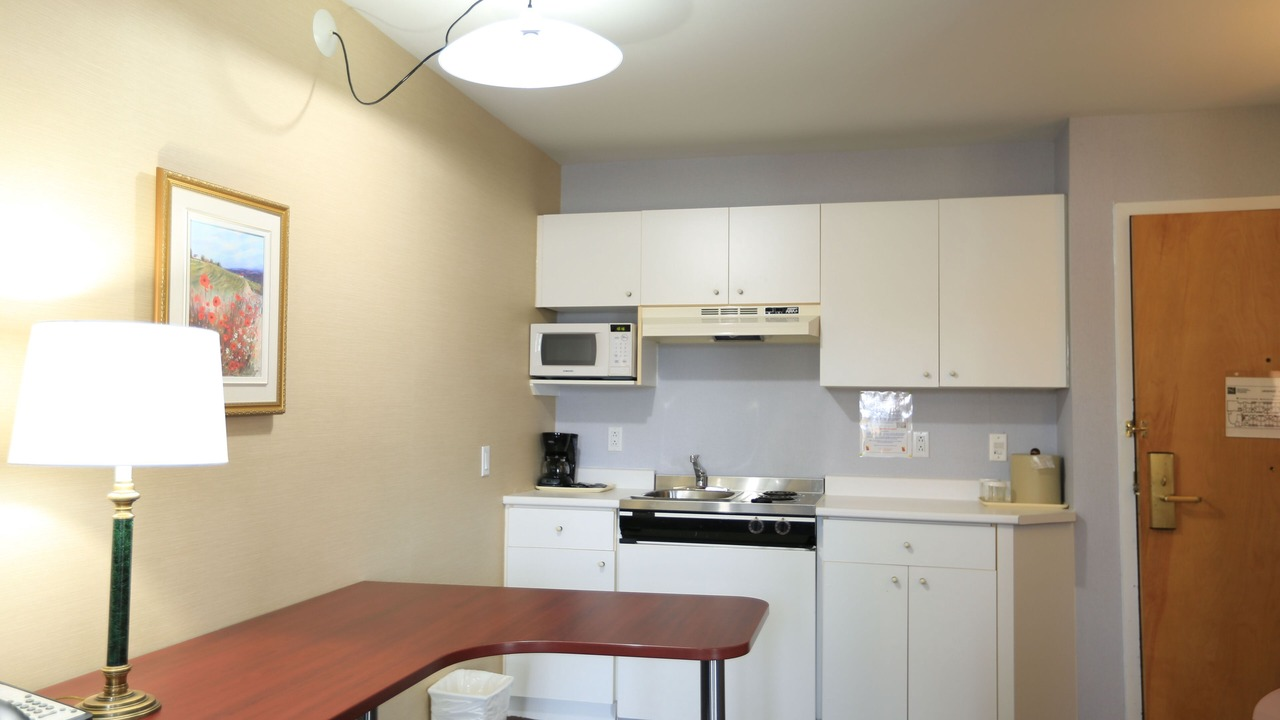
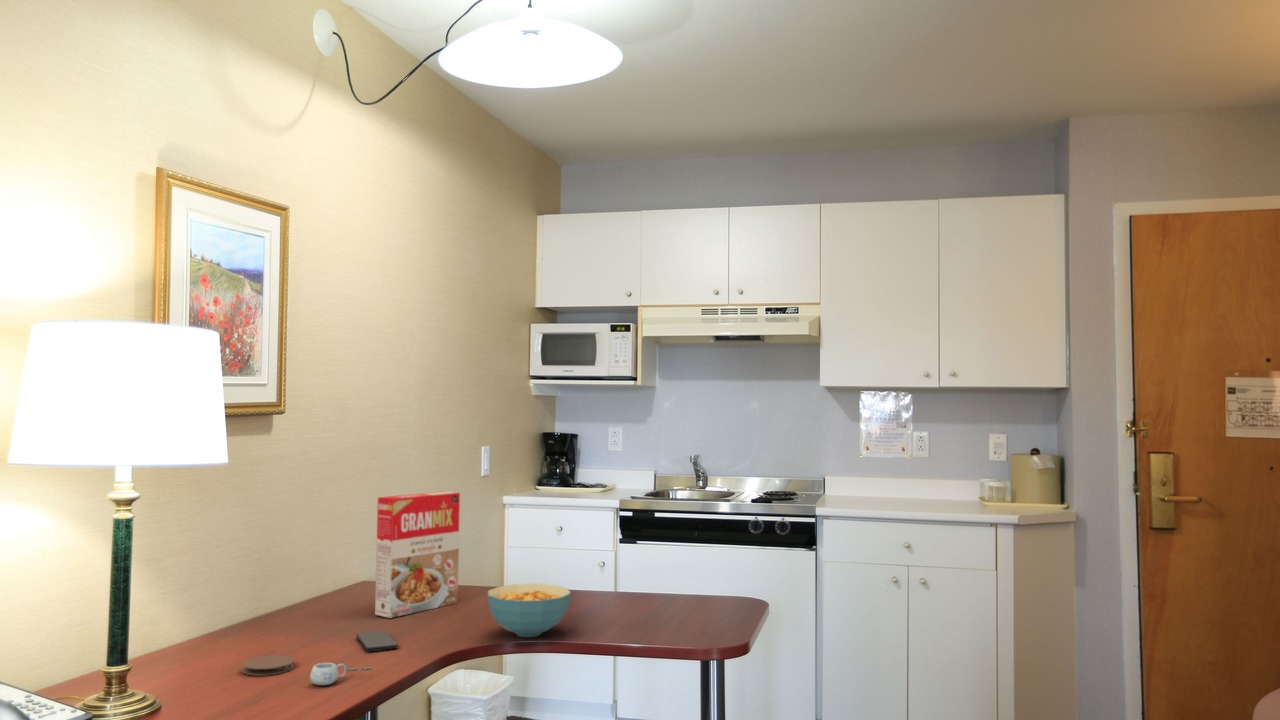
+ cereal bowl (528, 612)
+ coaster (268, 665)
+ cereal box (418, 551)
+ smartphone (376, 640)
+ mug (343, 673)
